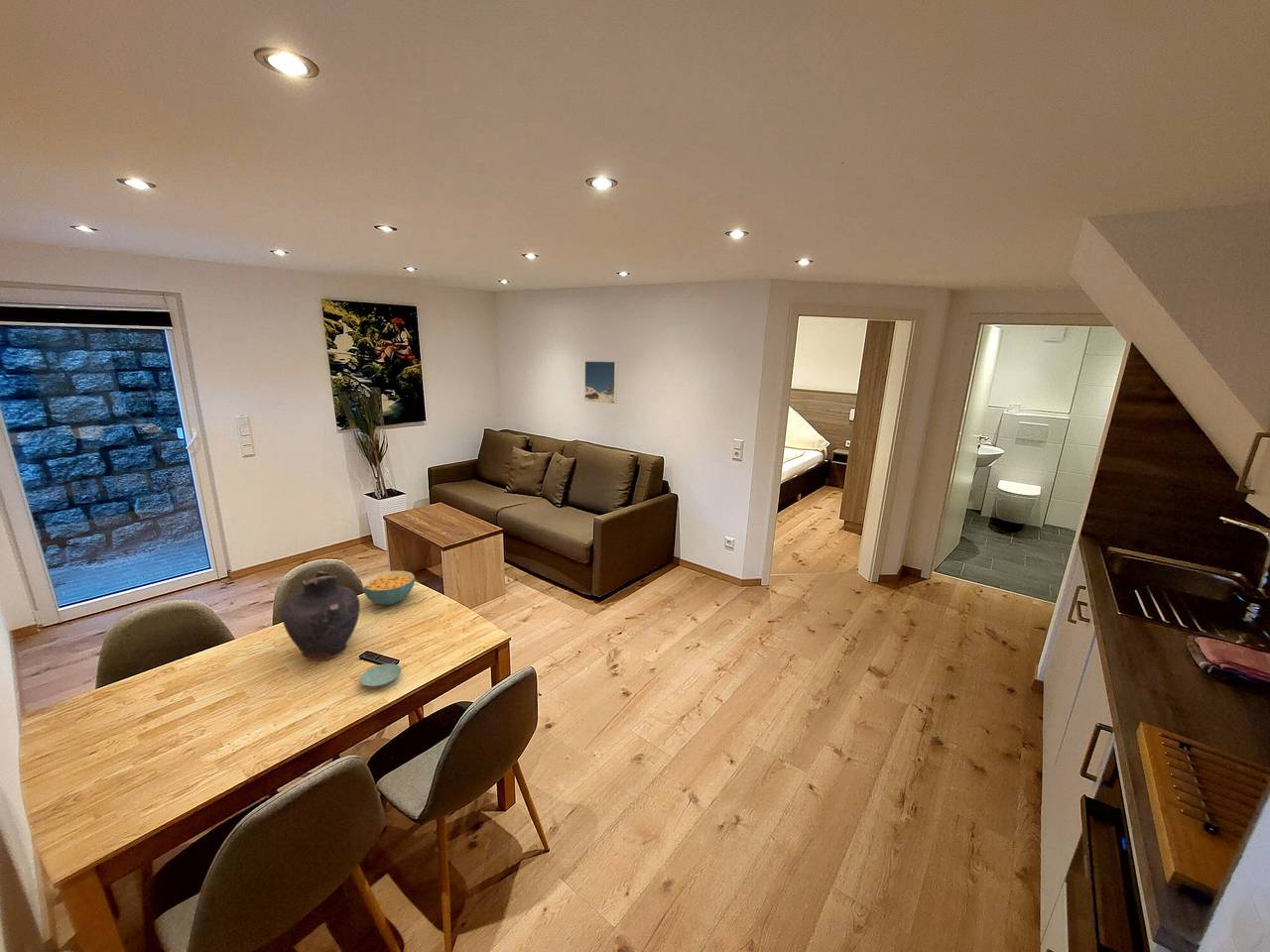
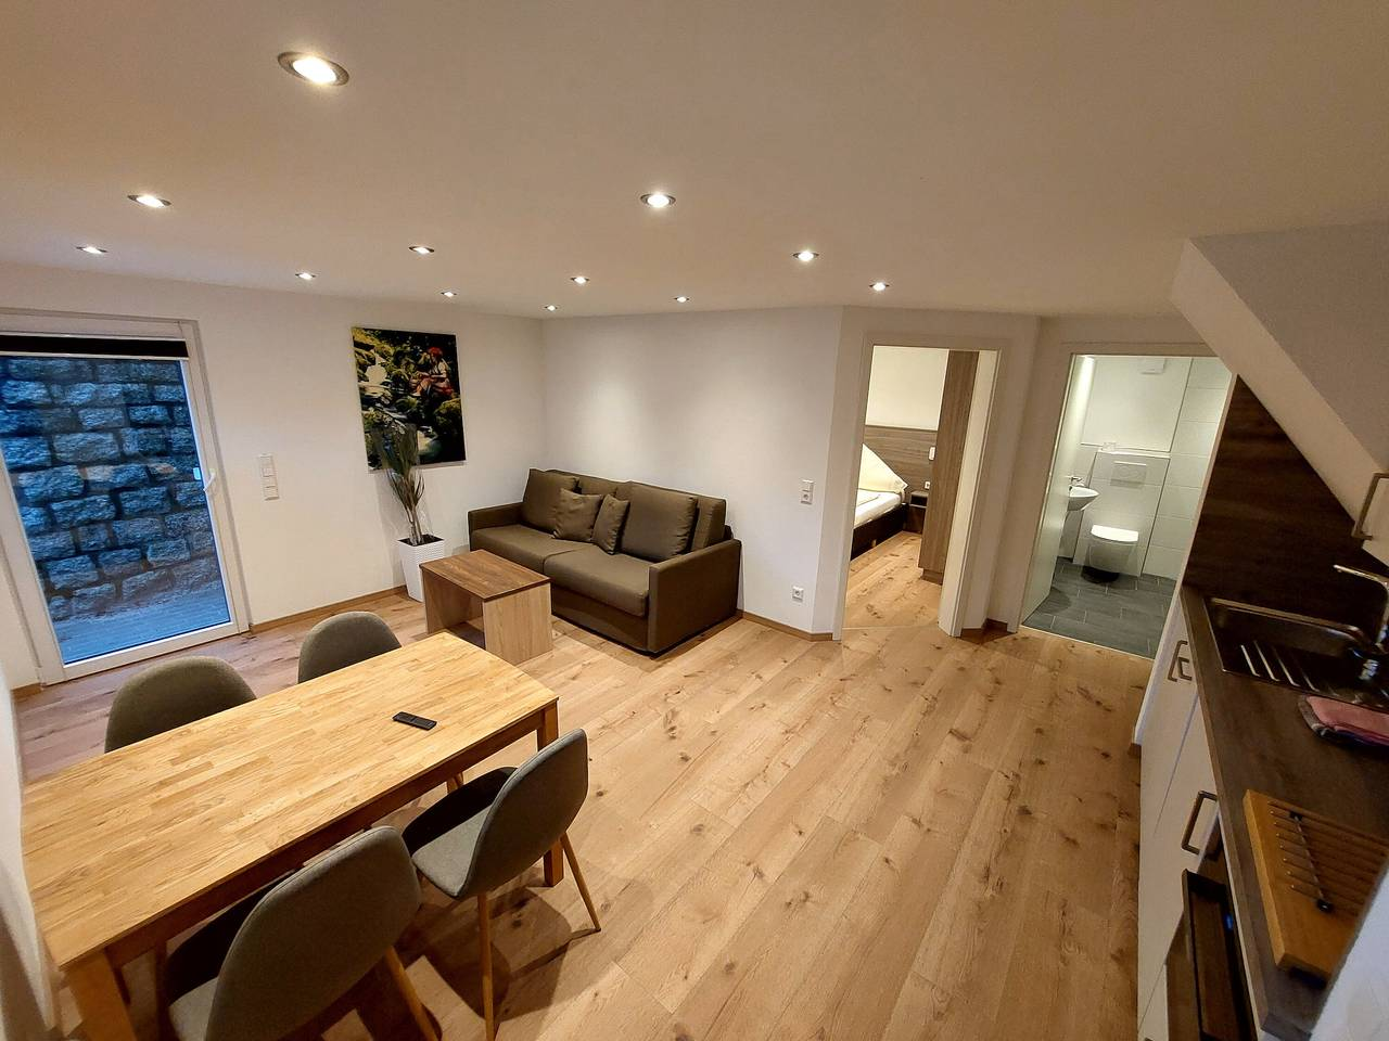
- cereal bowl (389, 590)
- vase (322, 612)
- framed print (600, 382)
- saucer (381, 676)
